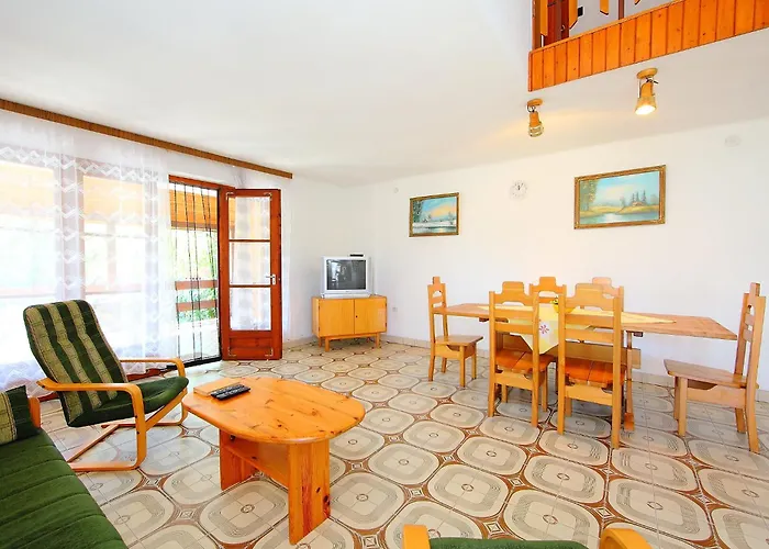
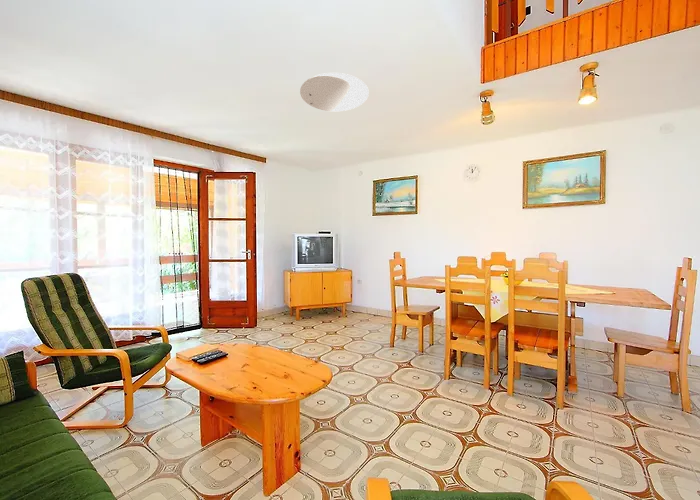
+ ceiling light (334, 94)
